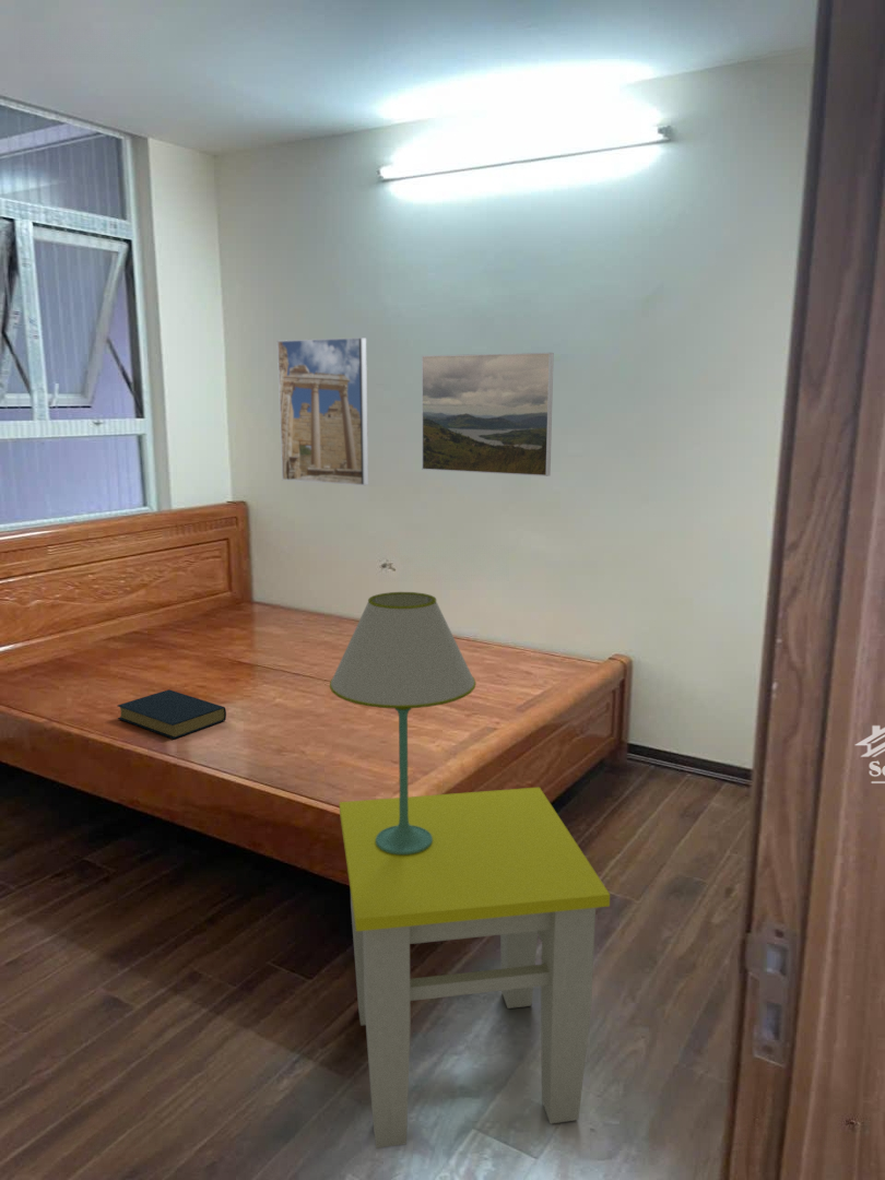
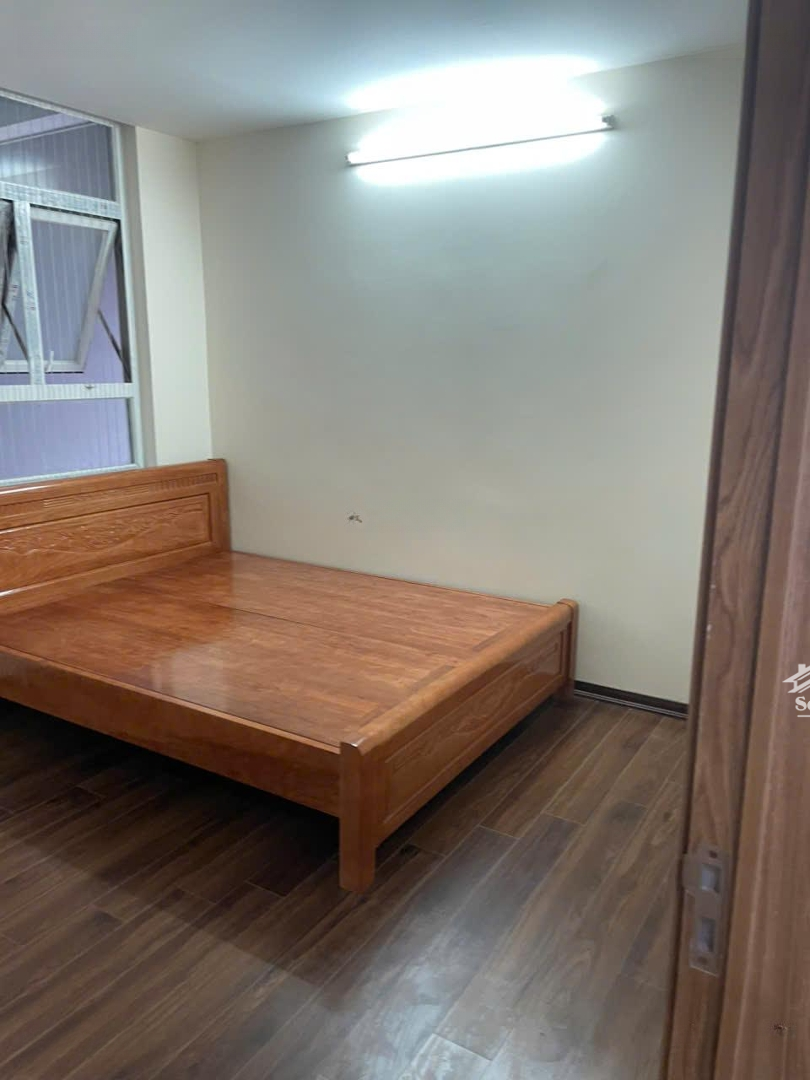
- stool (457, 939)
- table lamp (403, 722)
- hardback book (172, 712)
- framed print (322, 412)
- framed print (484, 414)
